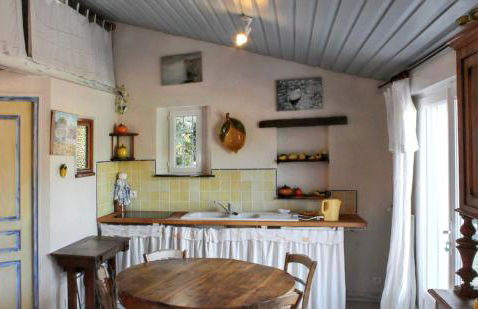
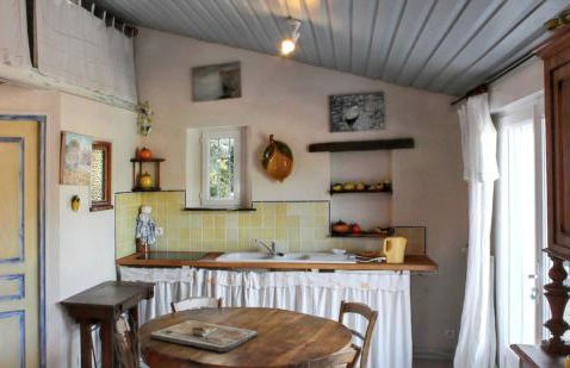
+ cutting board (204, 329)
